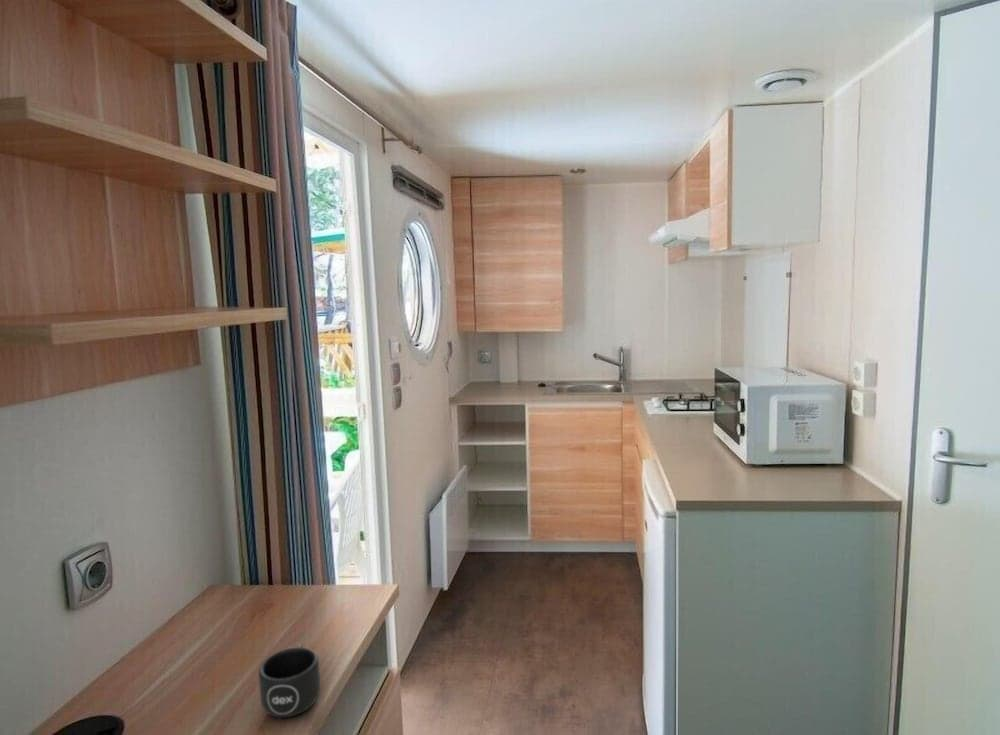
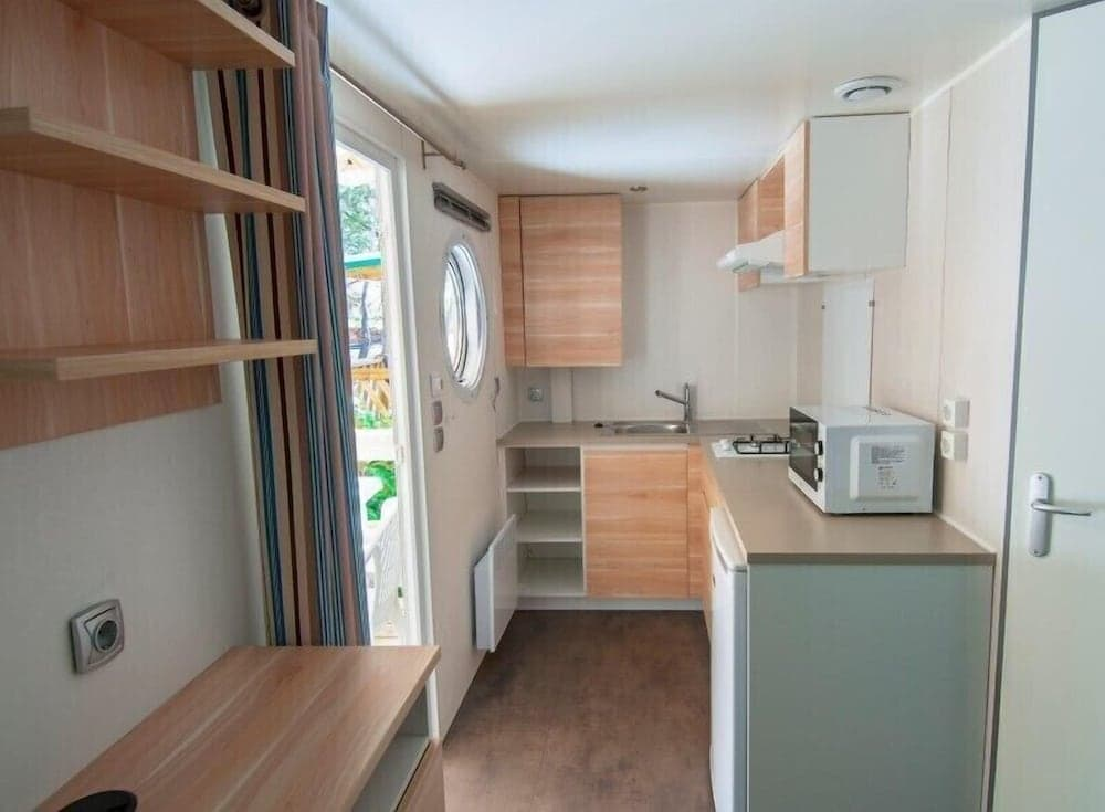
- mug (292, 677)
